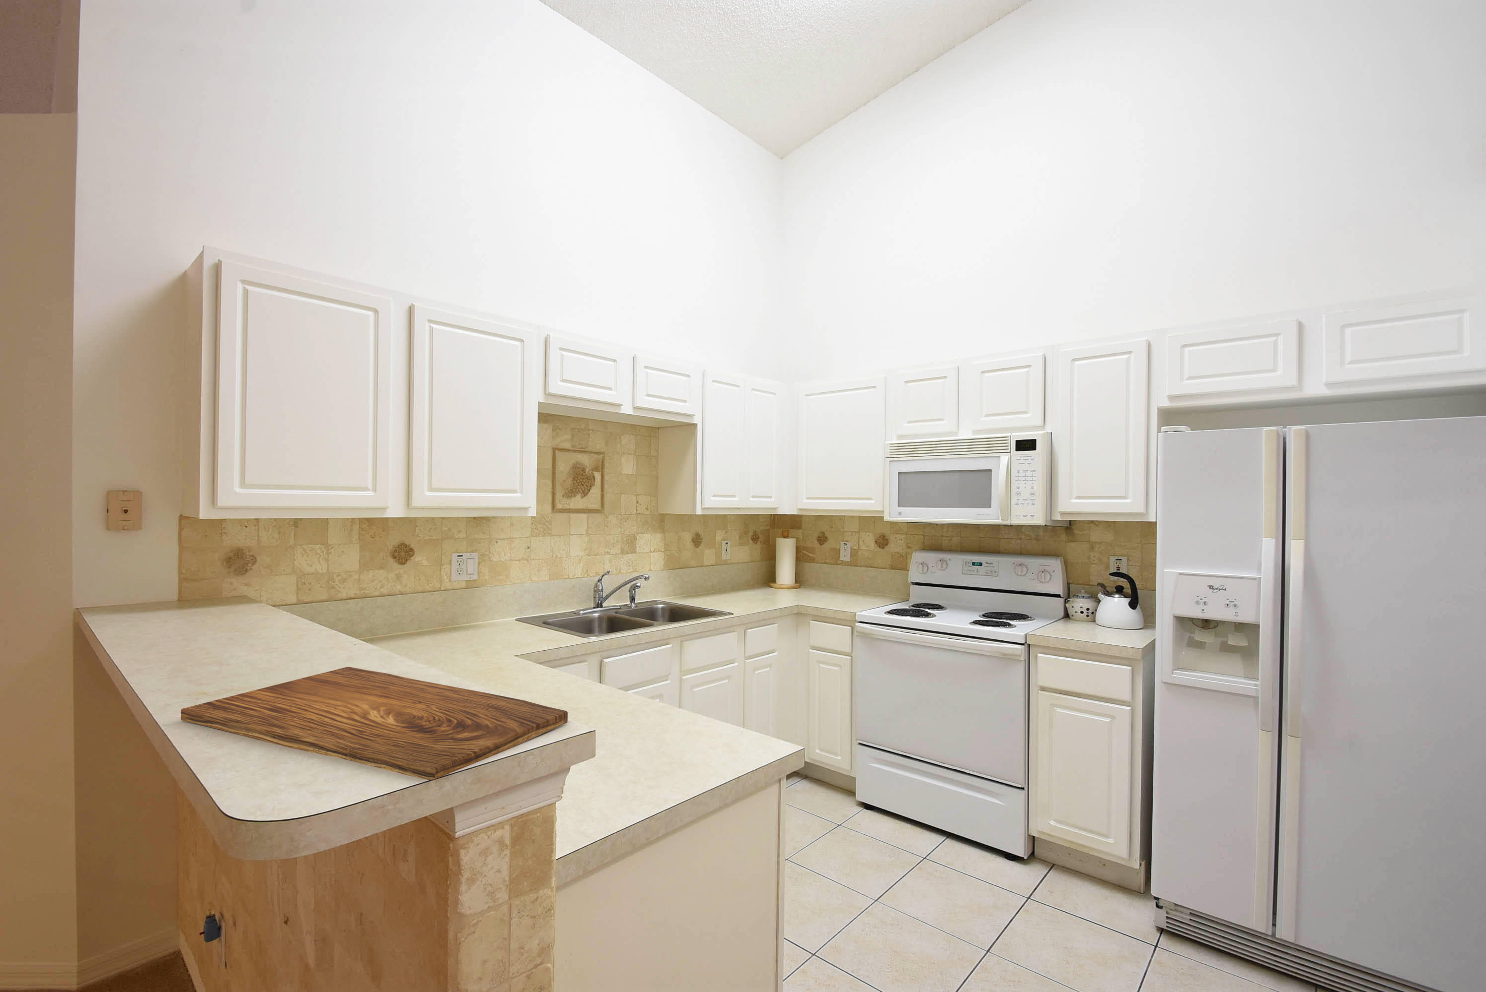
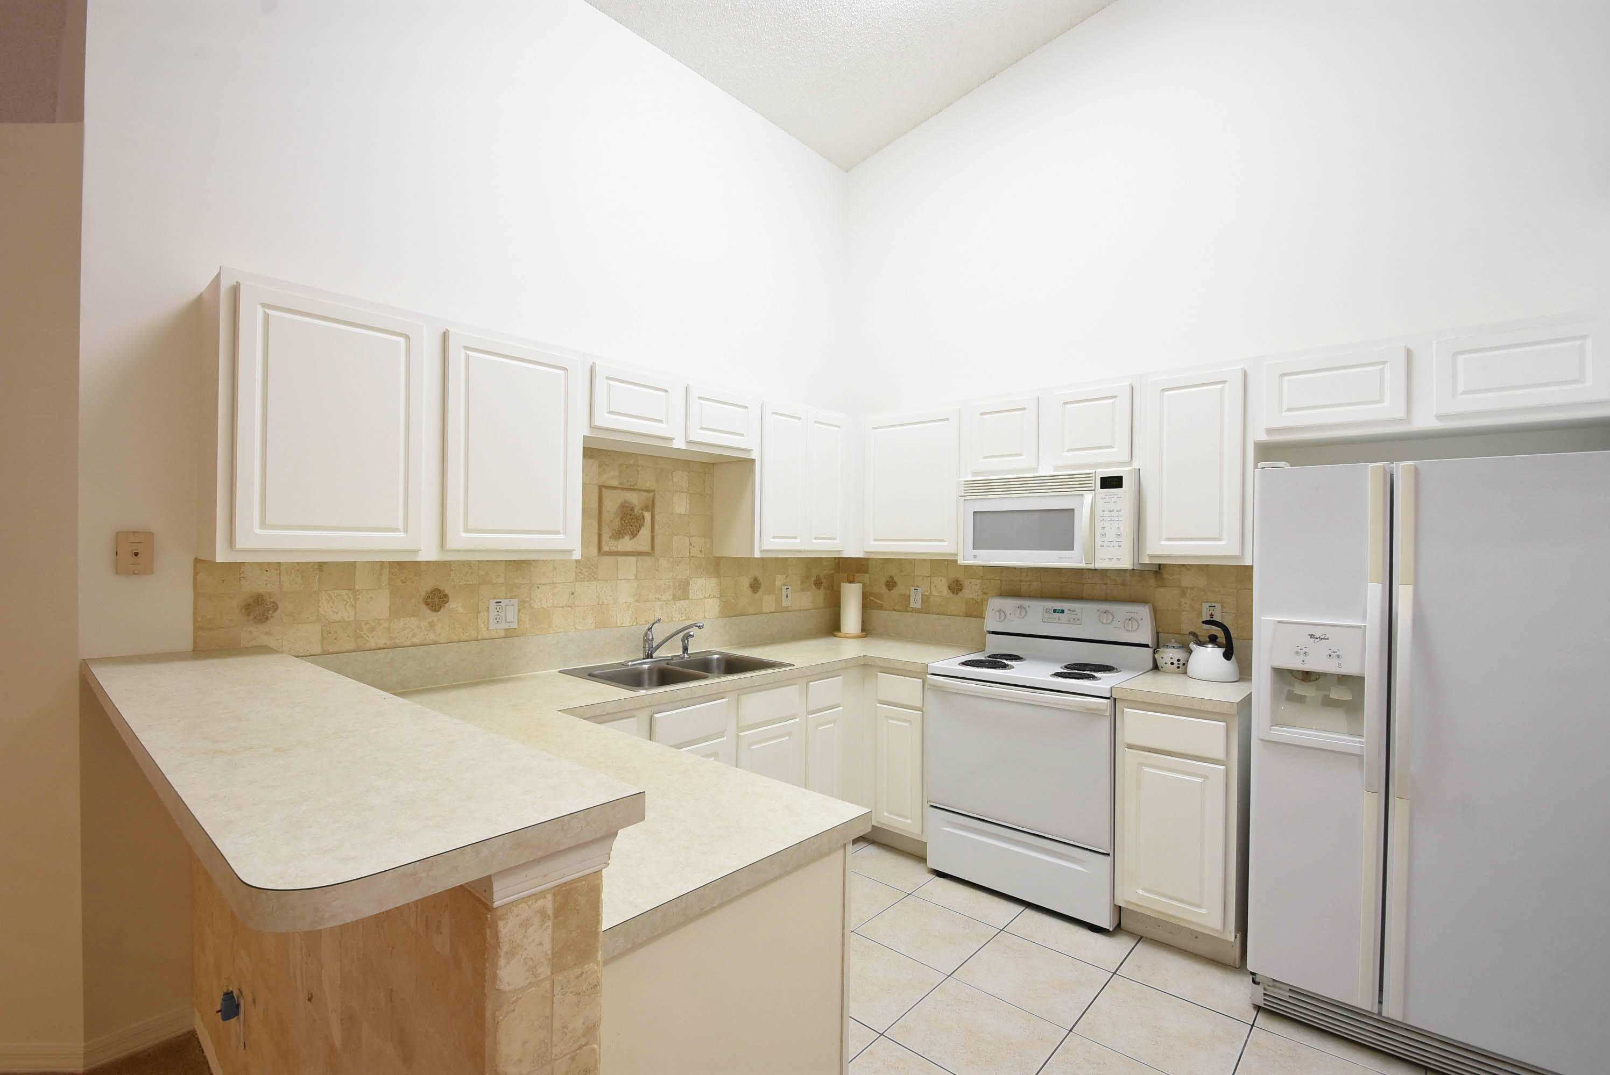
- cutting board (380, 713)
